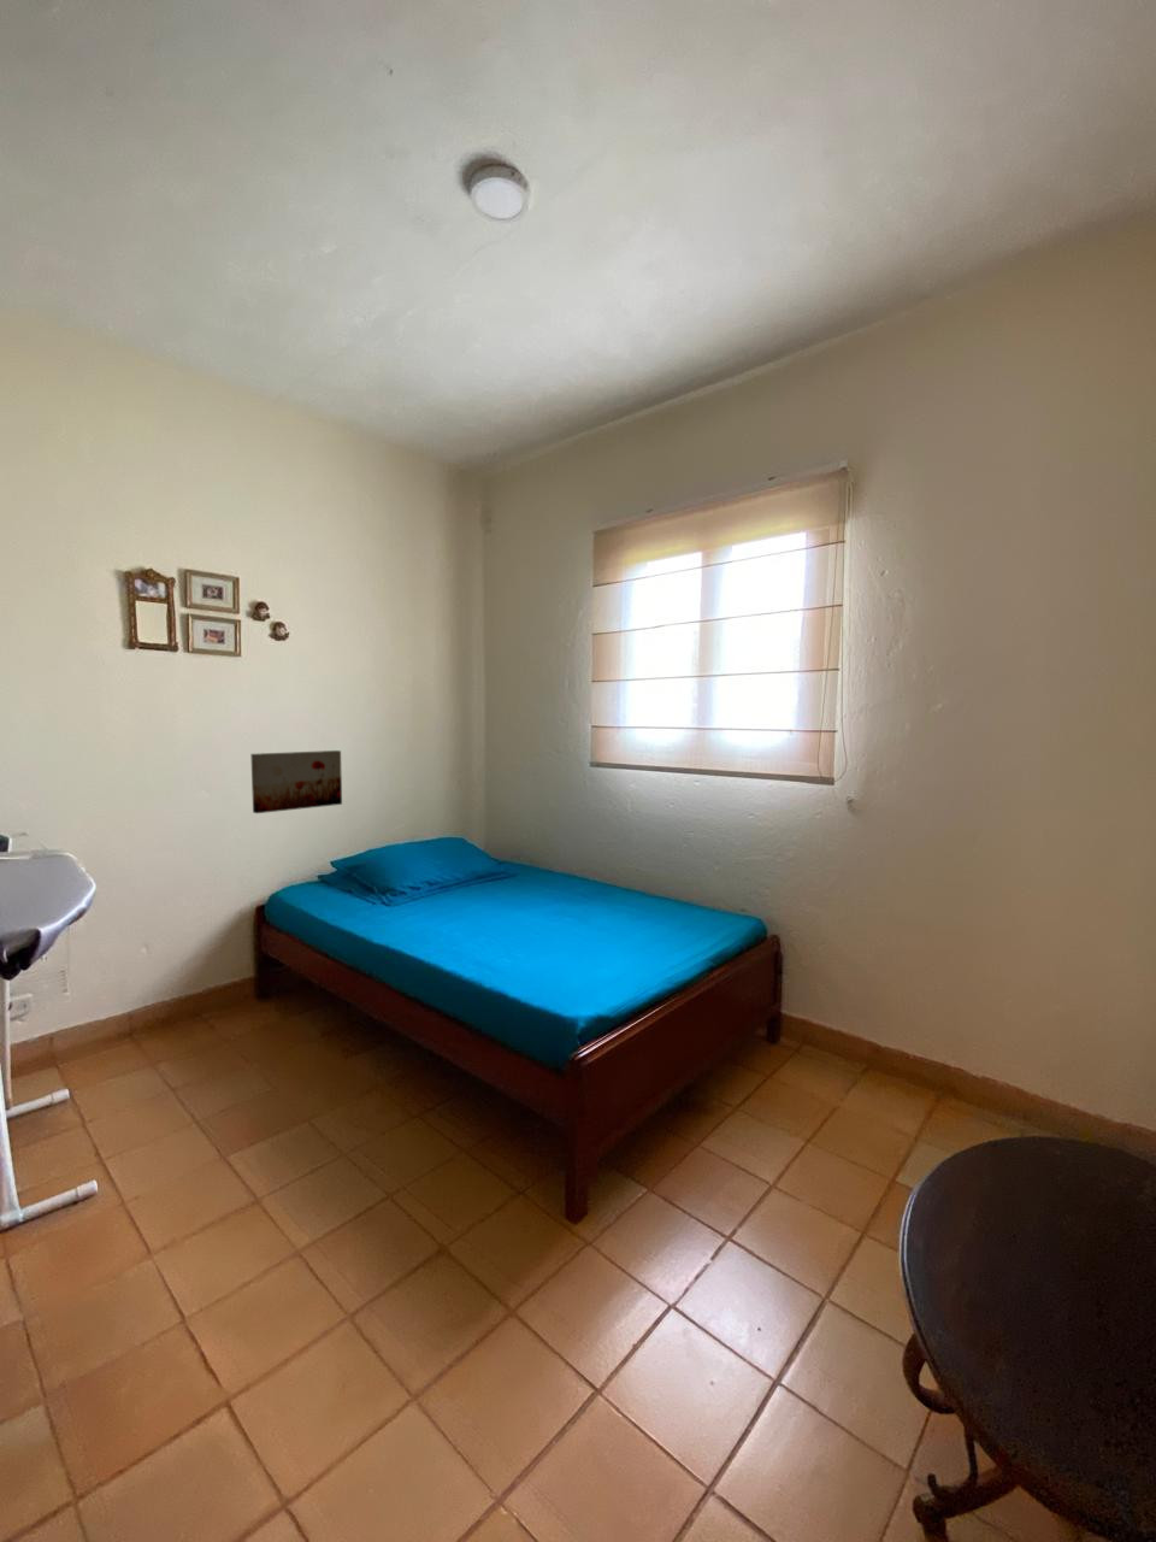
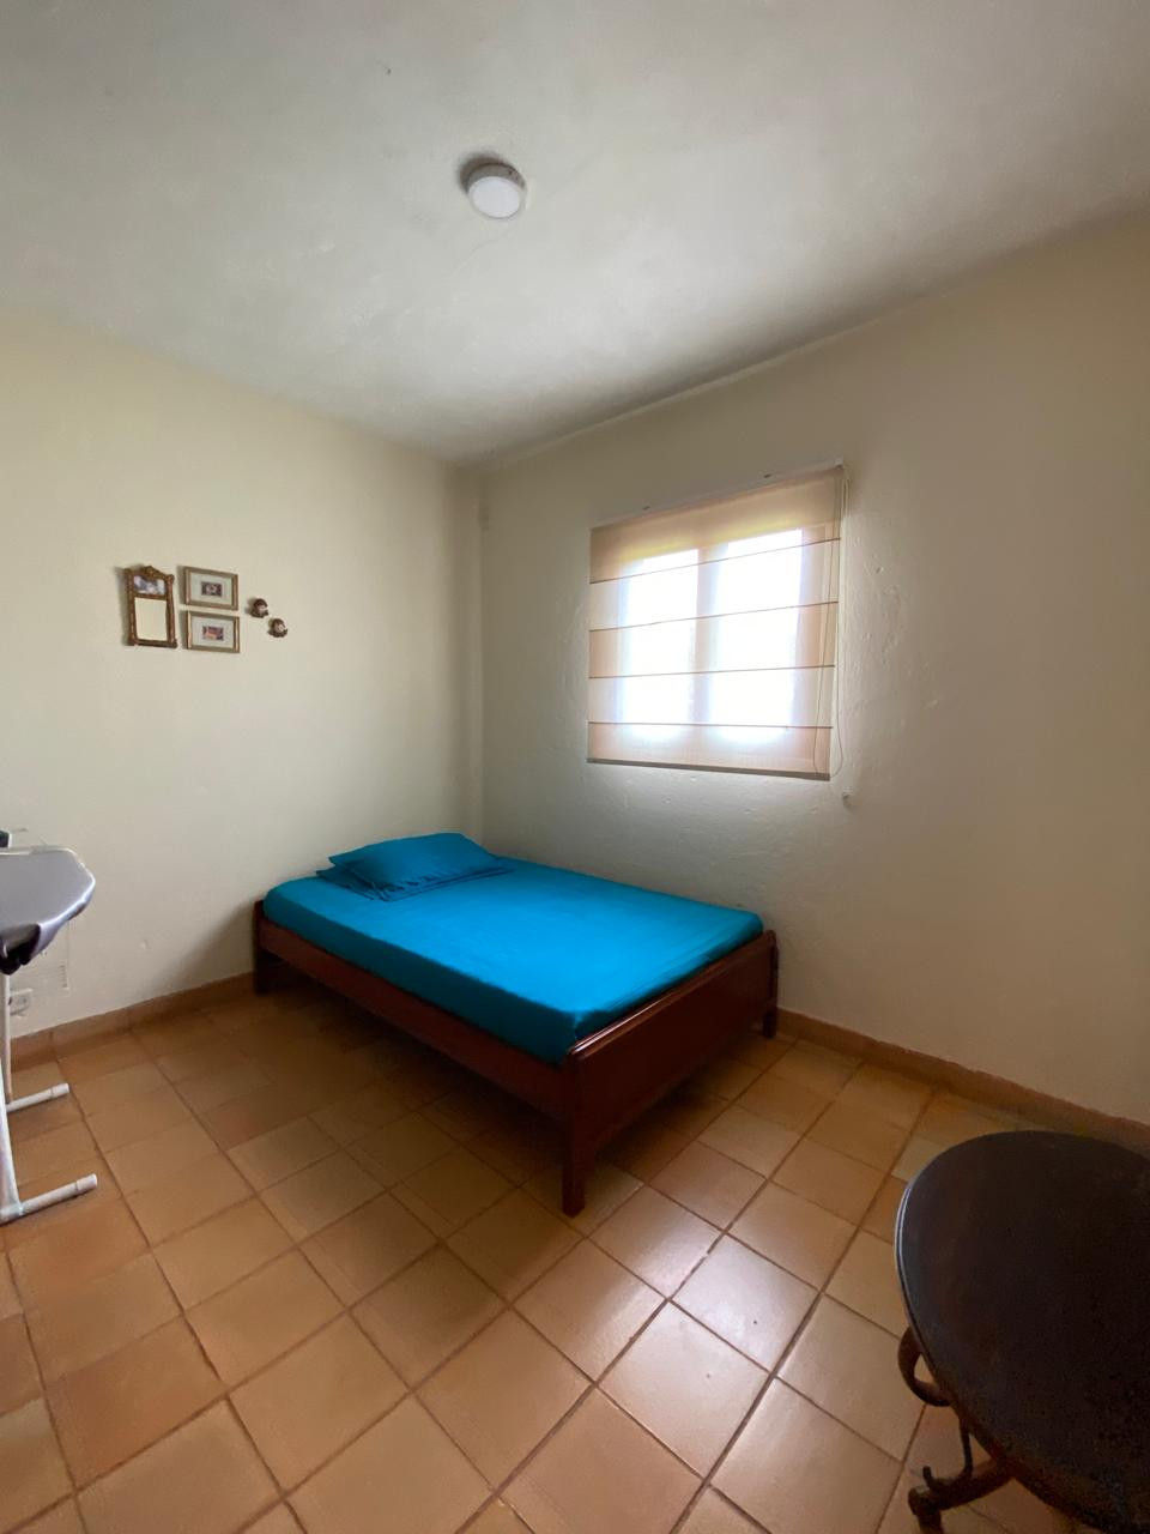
- wall art (299, 779)
